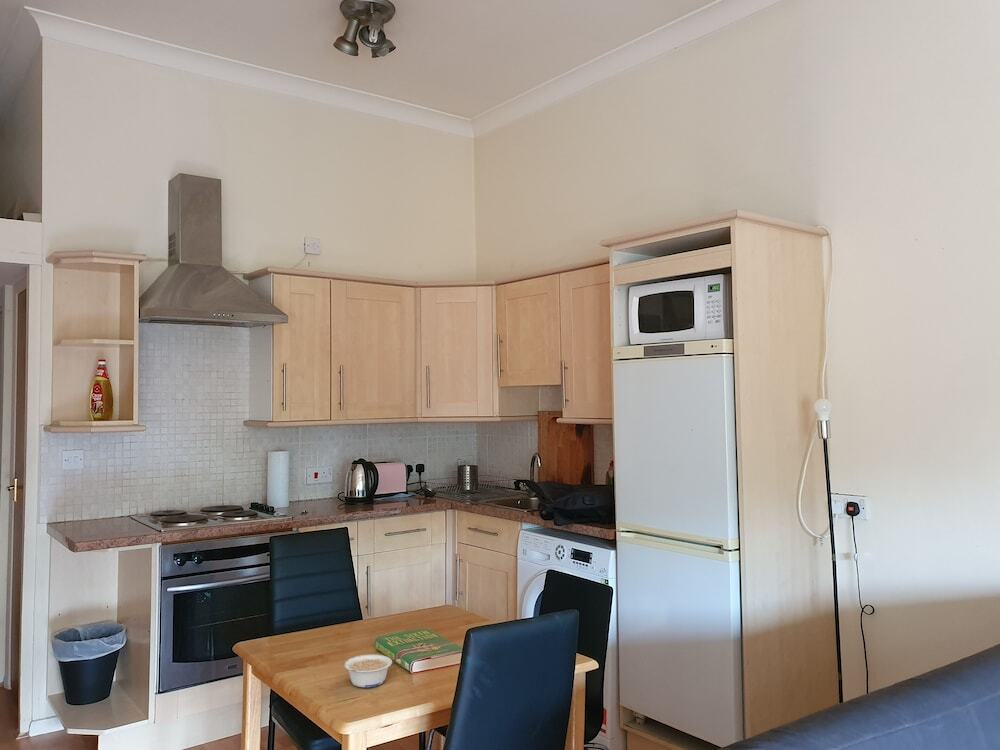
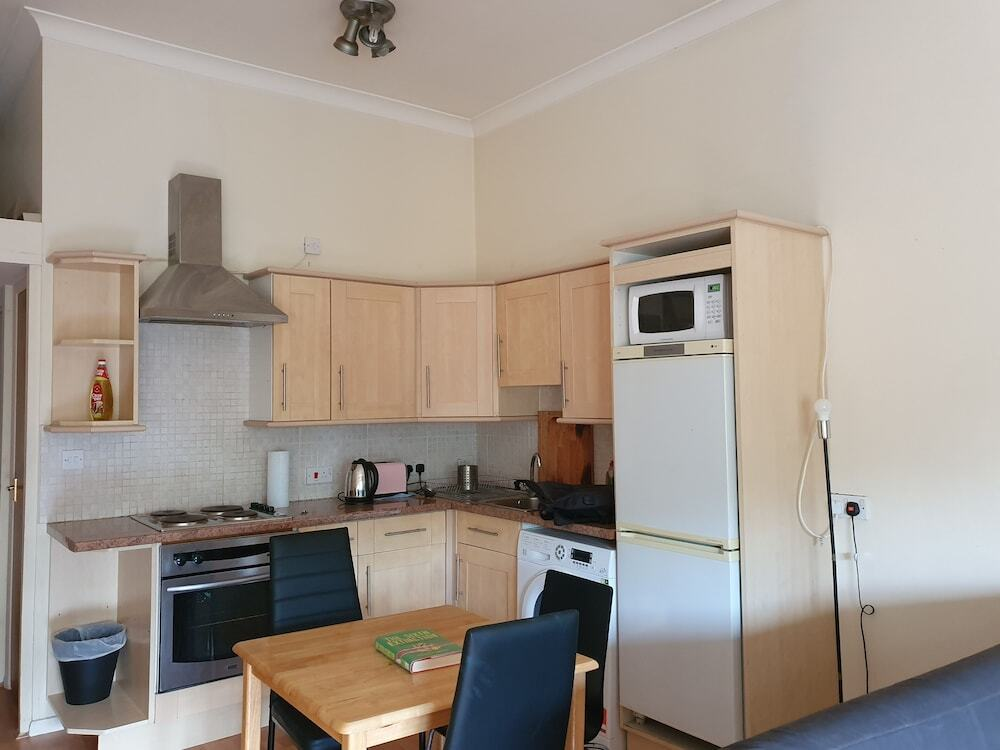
- legume (368, 670)
